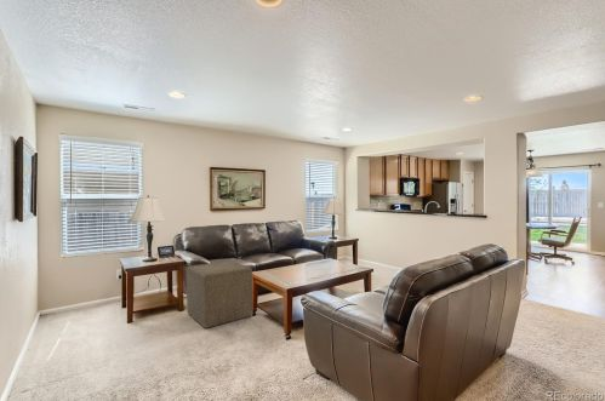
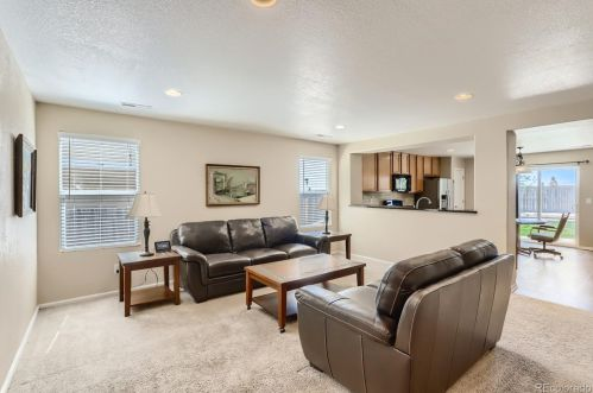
- ottoman (218, 291)
